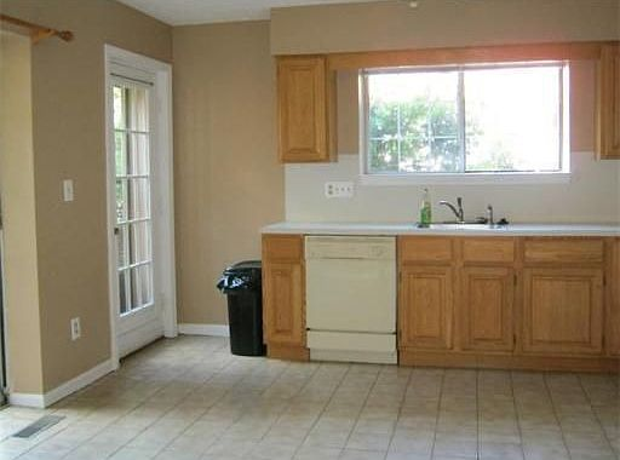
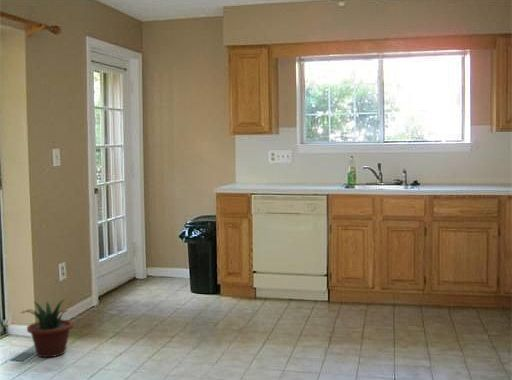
+ potted plant (45, 328)
